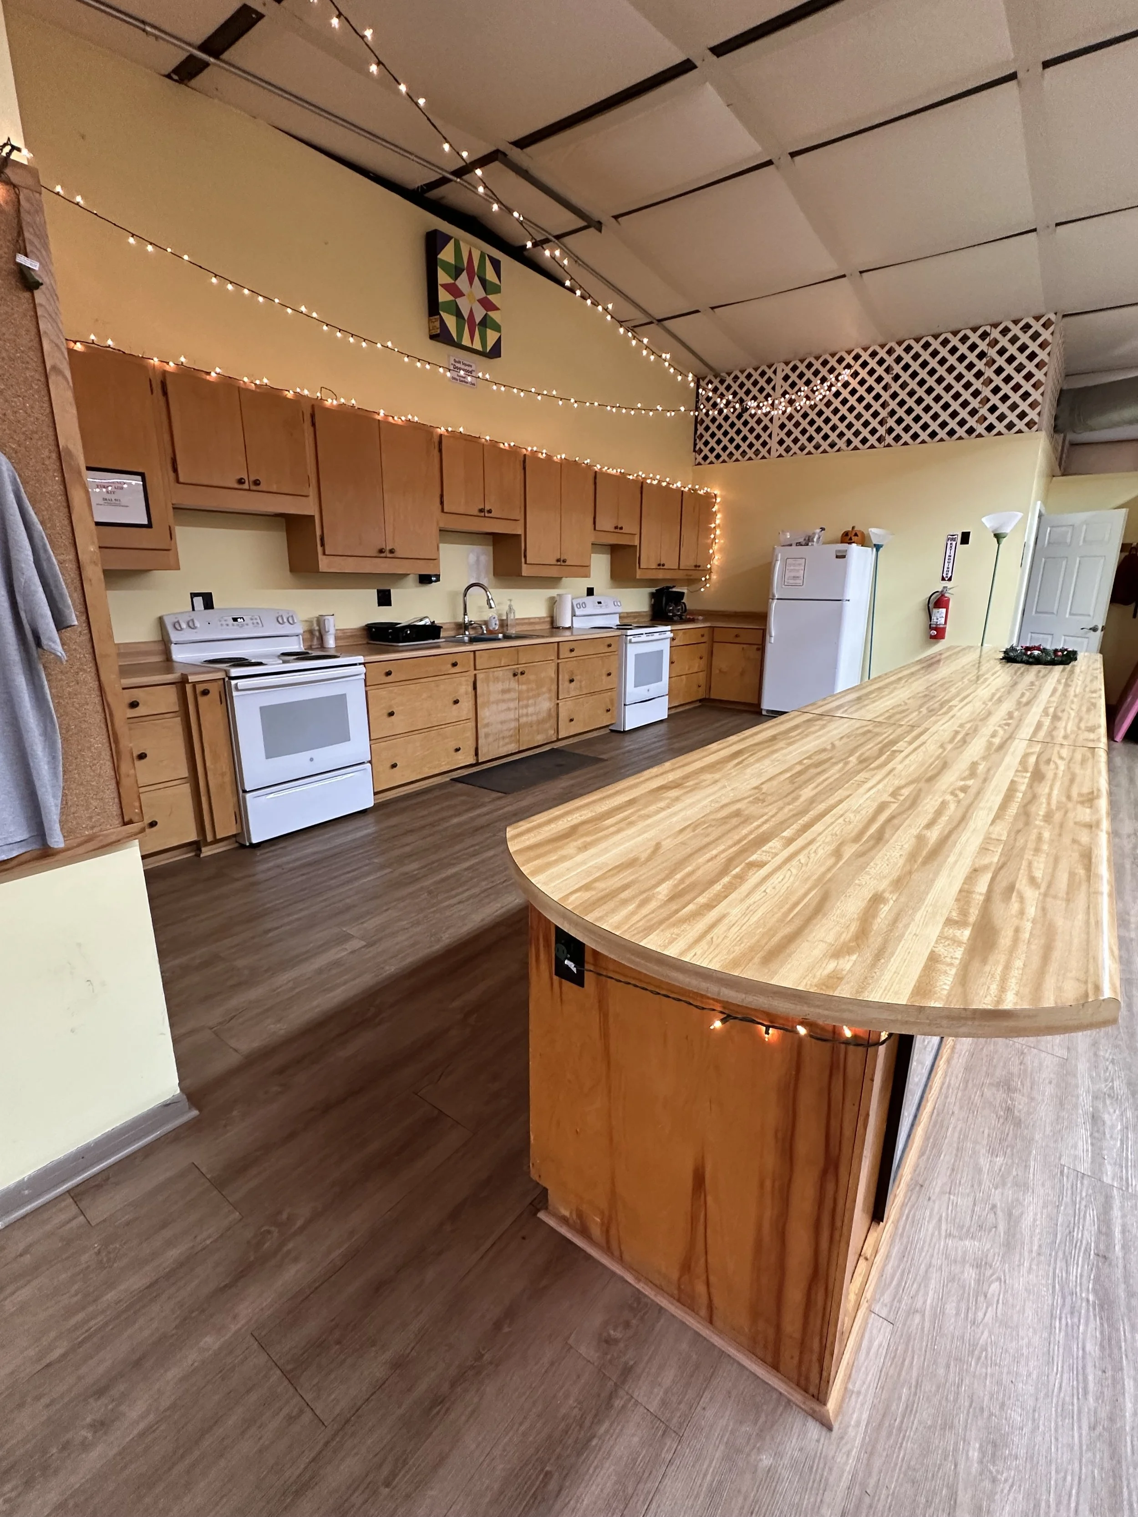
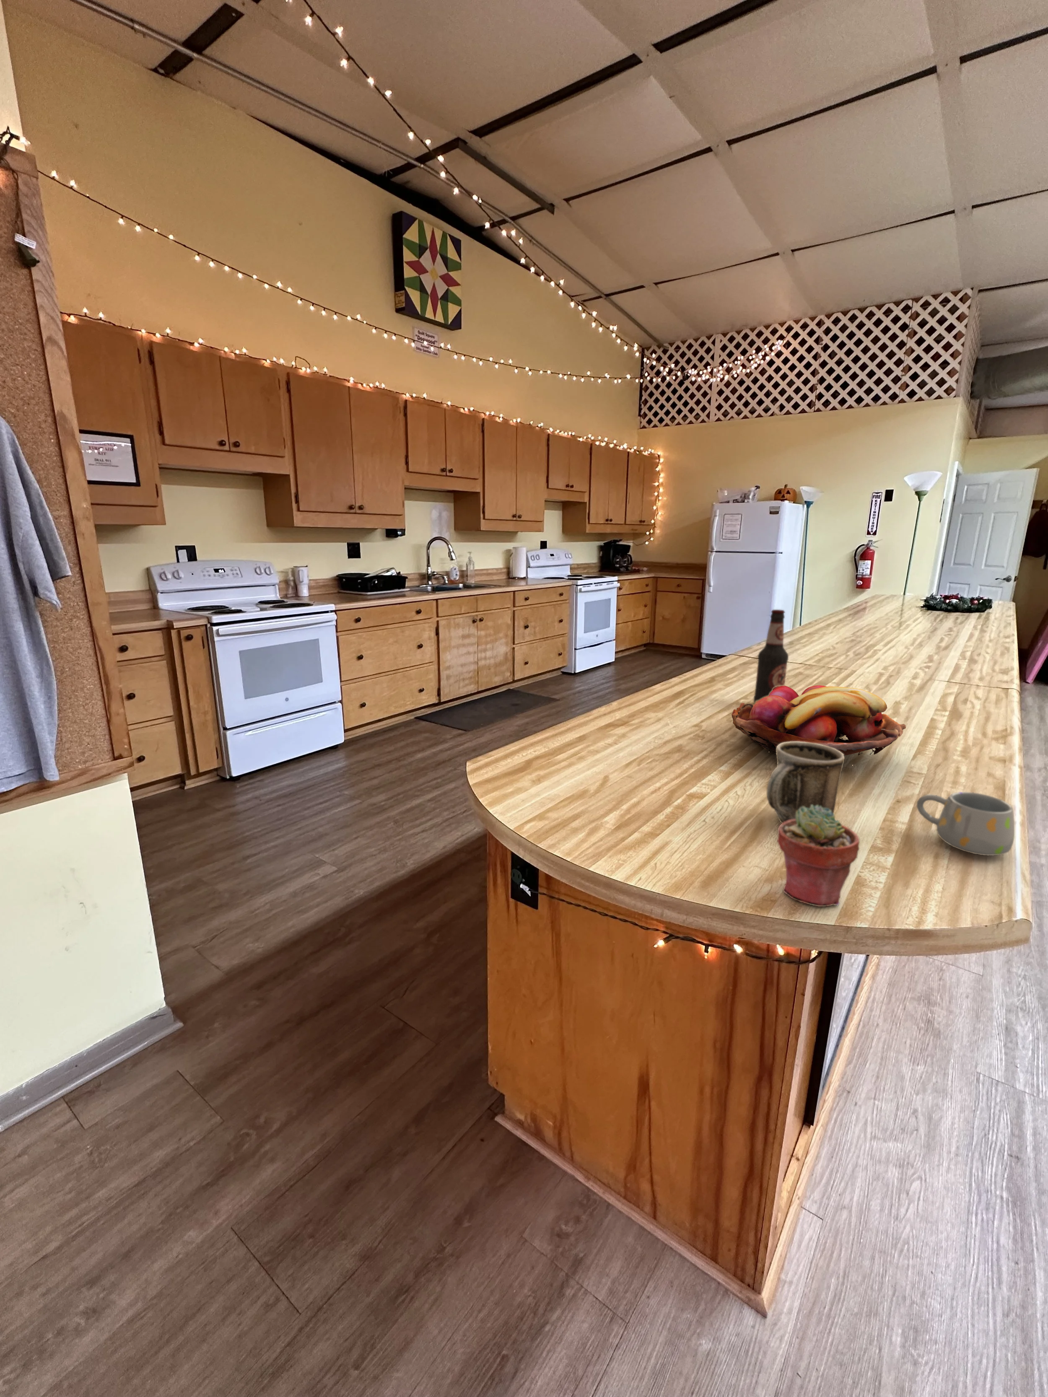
+ mug (963, 820)
+ potted succulent (816, 851)
+ mug (800, 789)
+ bottle (773, 659)
+ fruit basket (814, 718)
